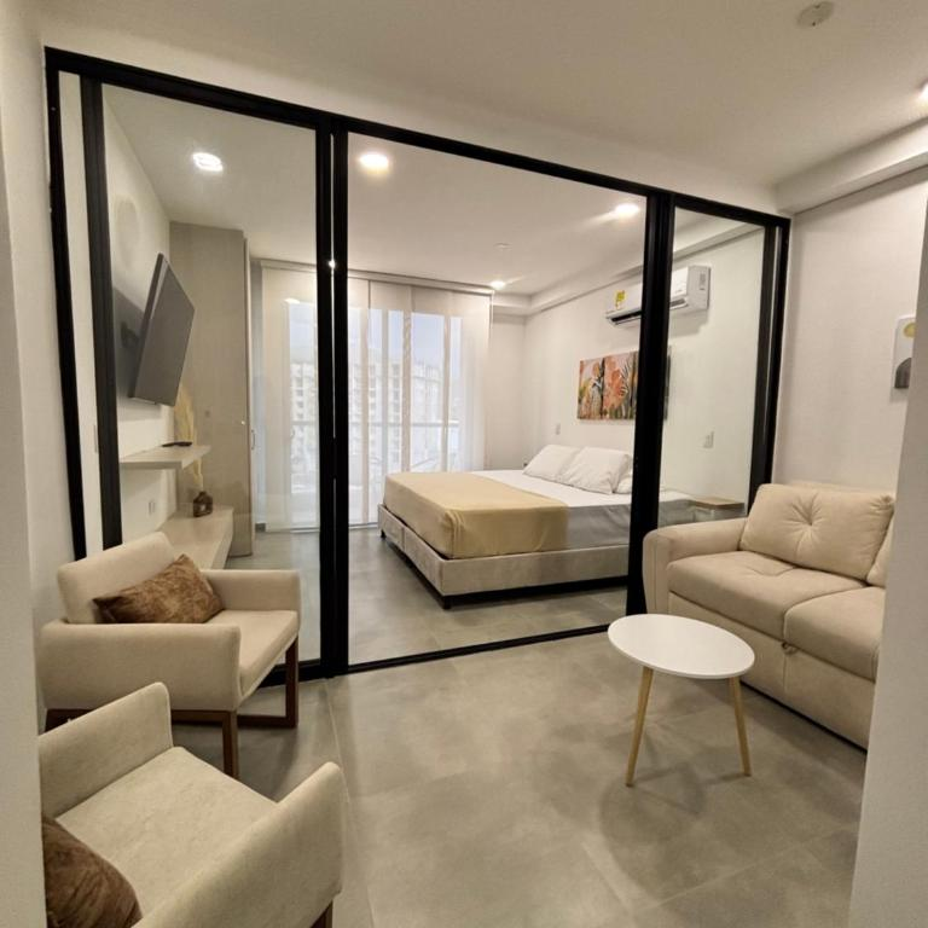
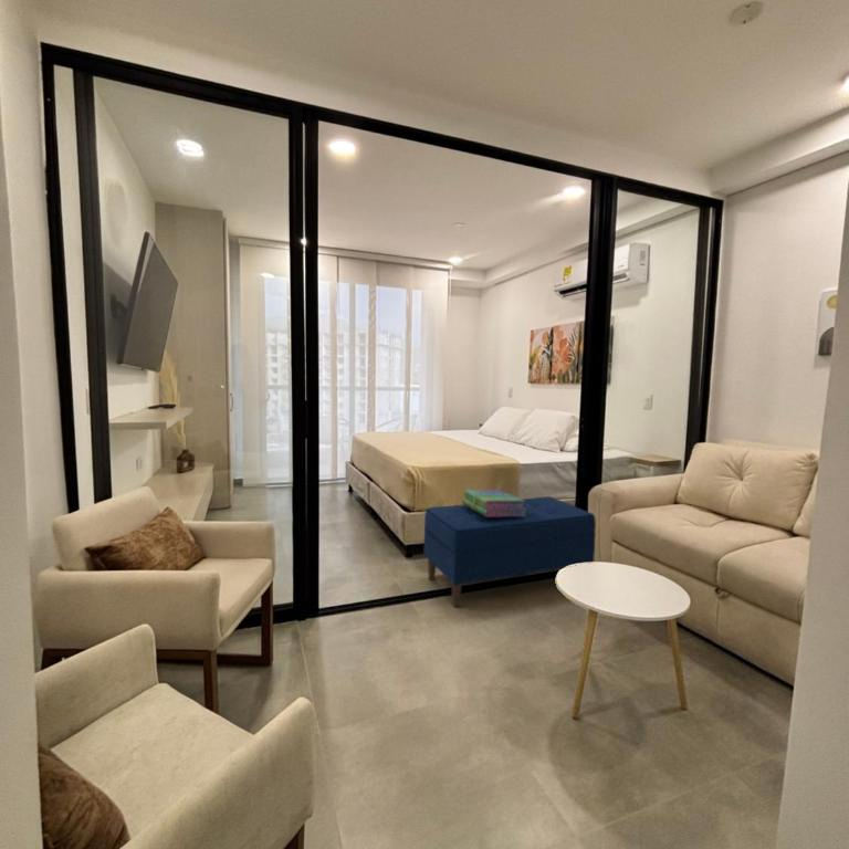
+ stack of books (492, 504)
+ bench (507, 546)
